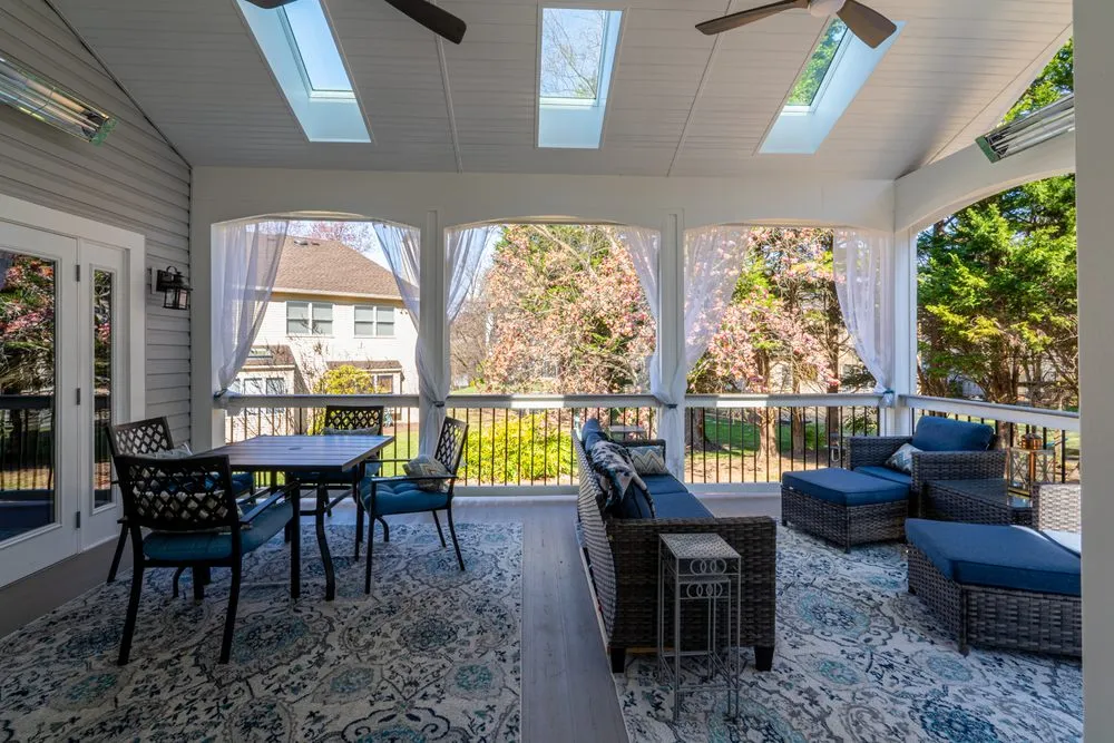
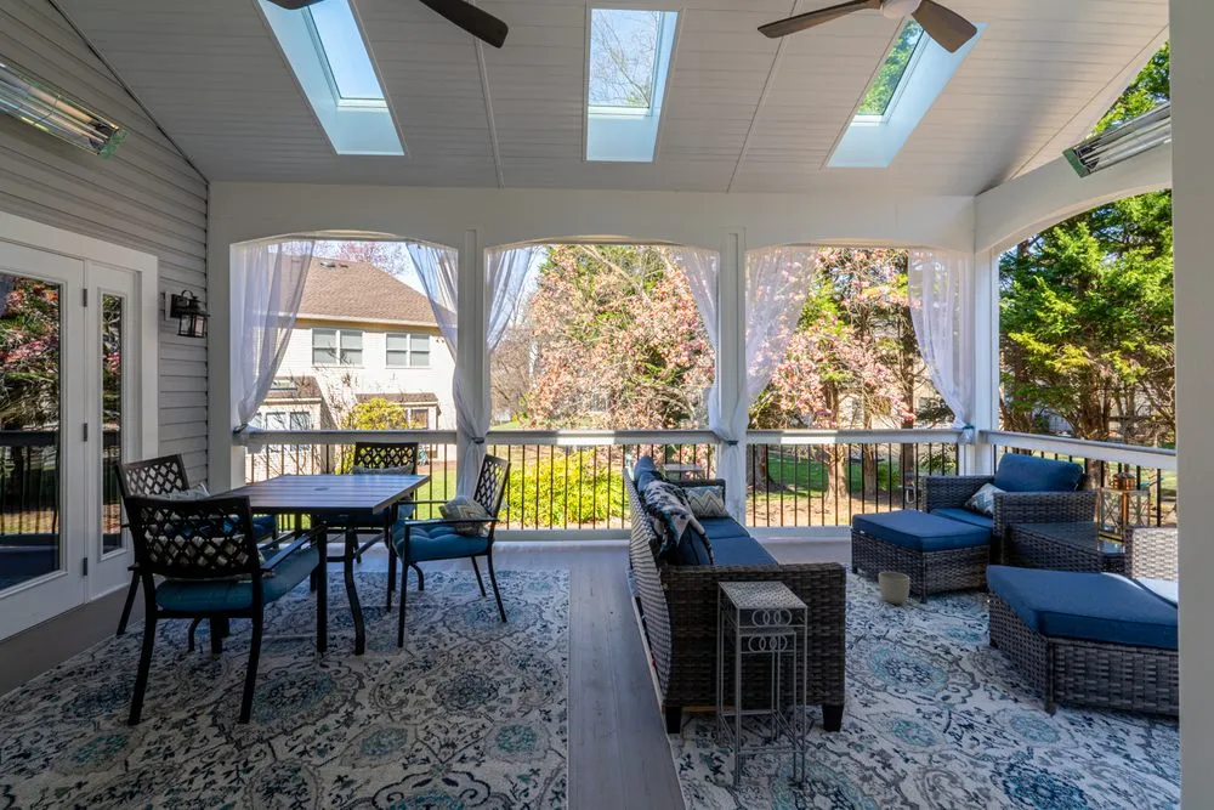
+ planter (894, 588)
